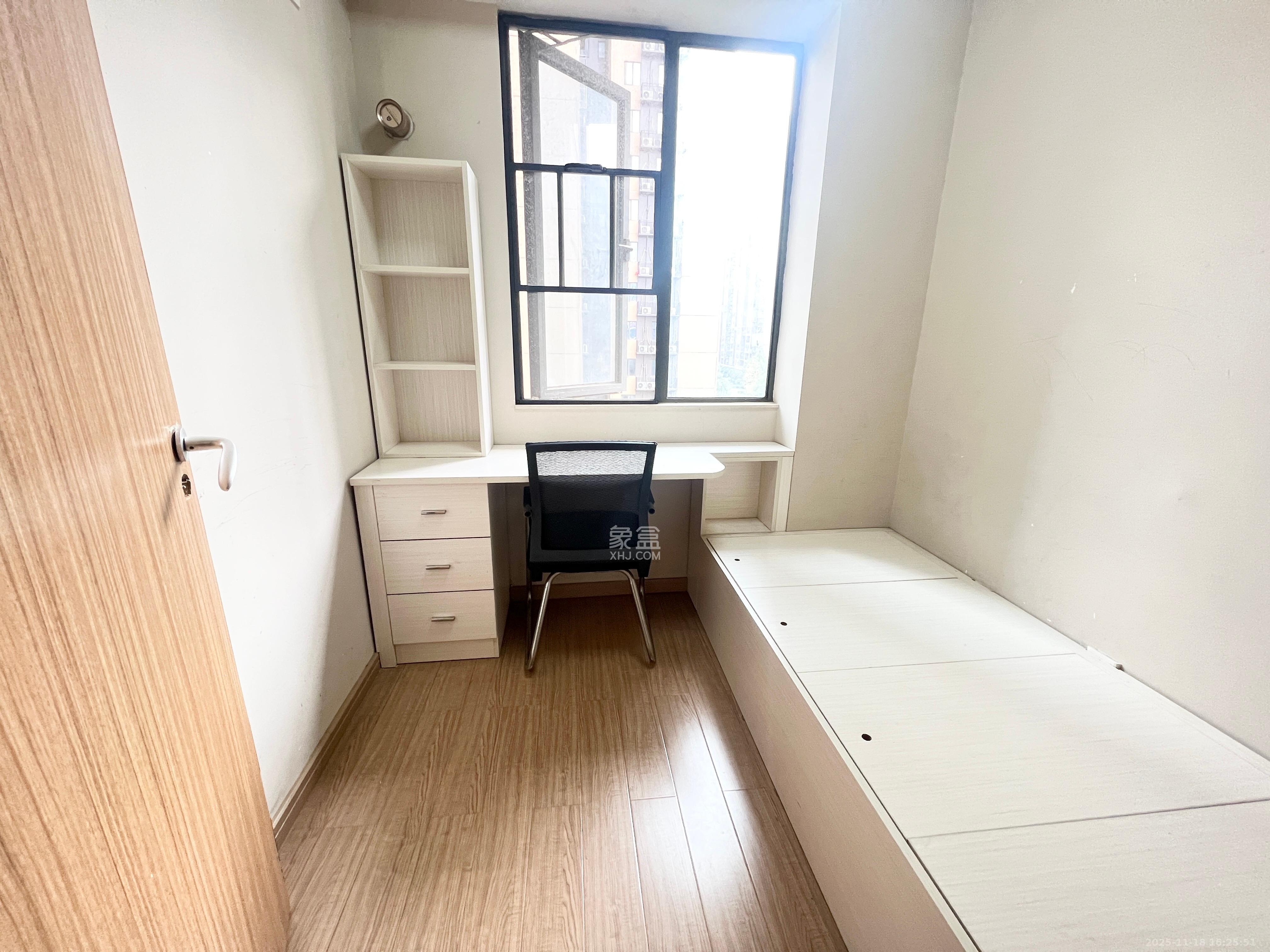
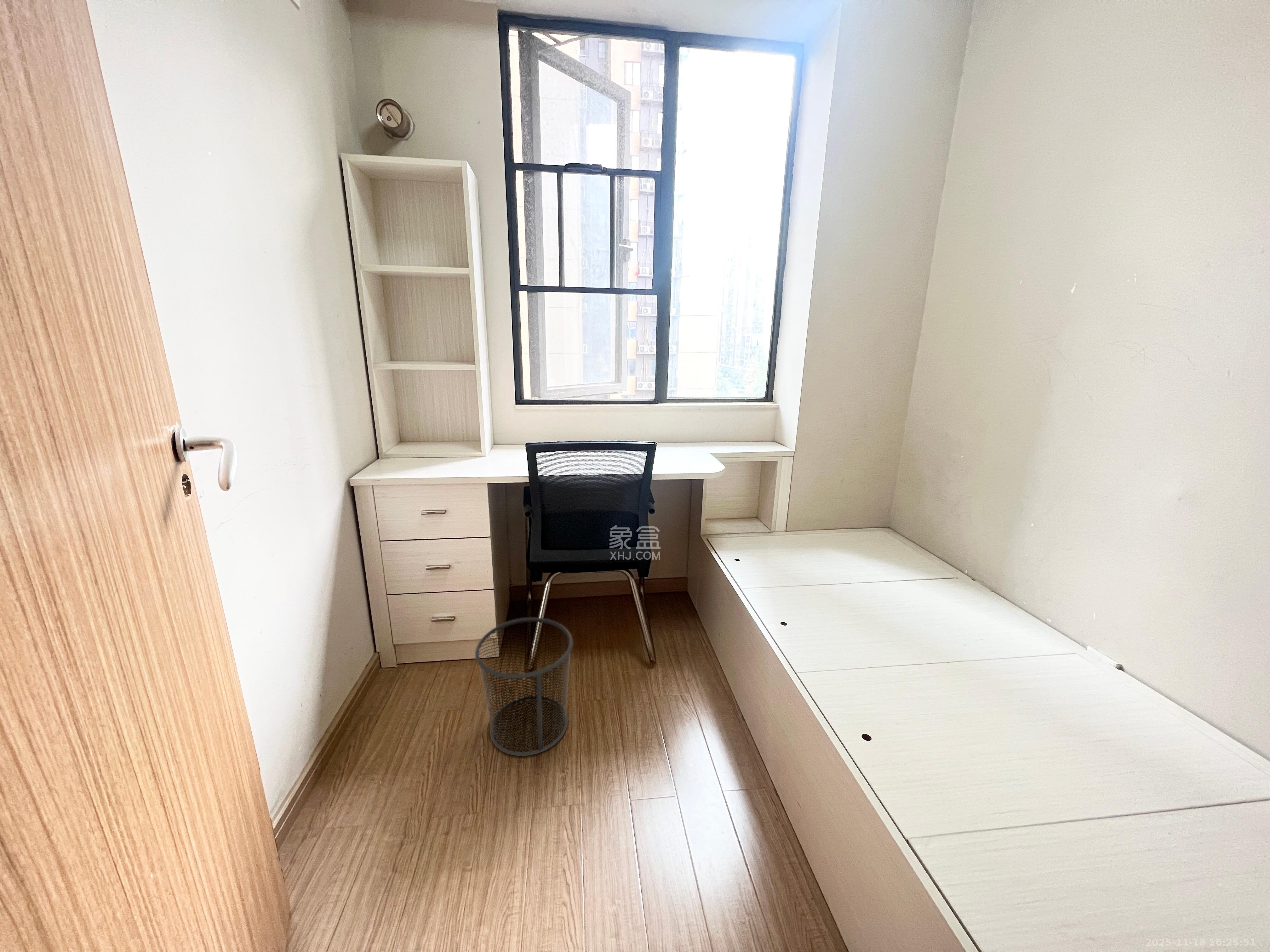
+ waste bin (527, 685)
